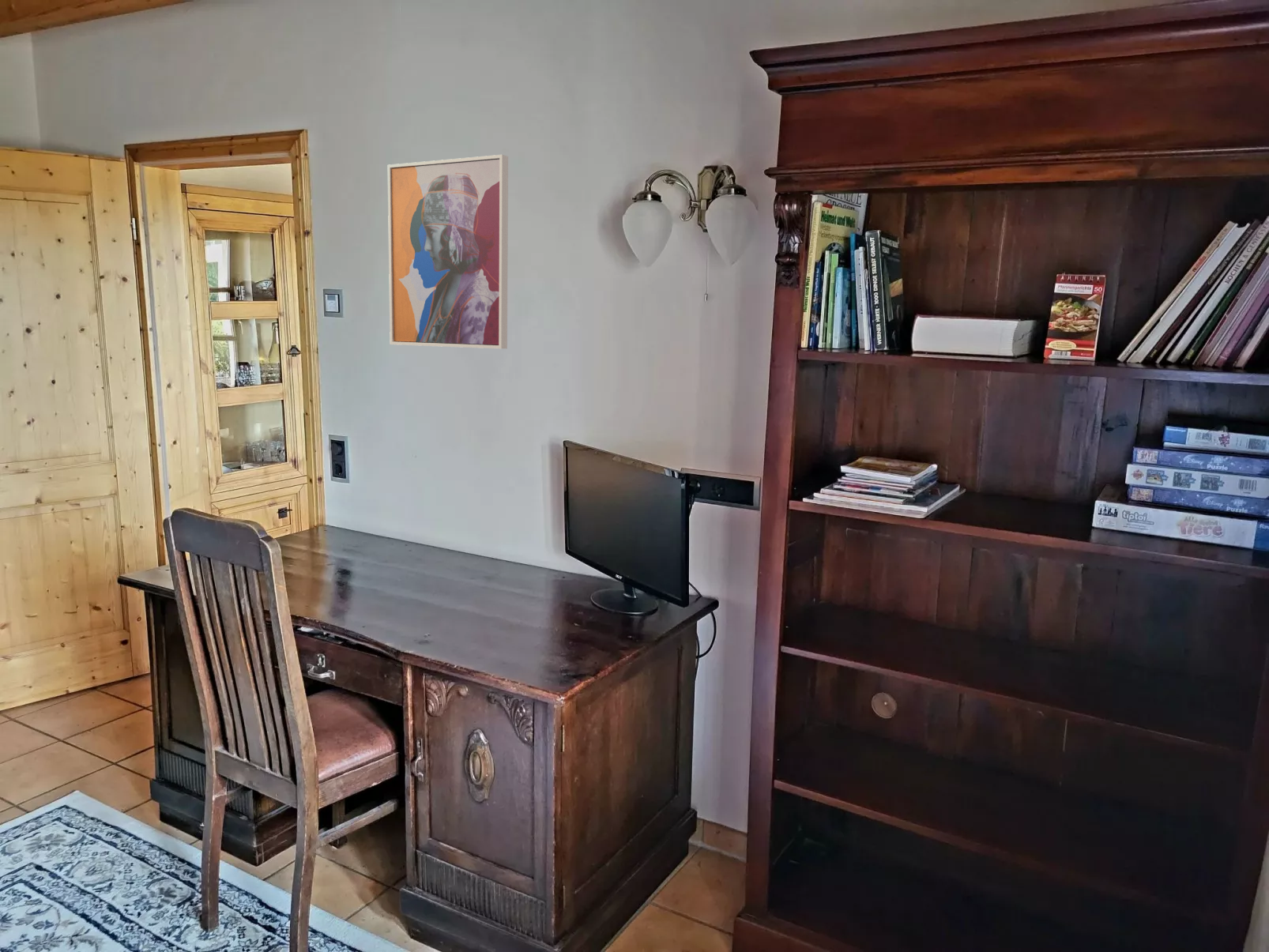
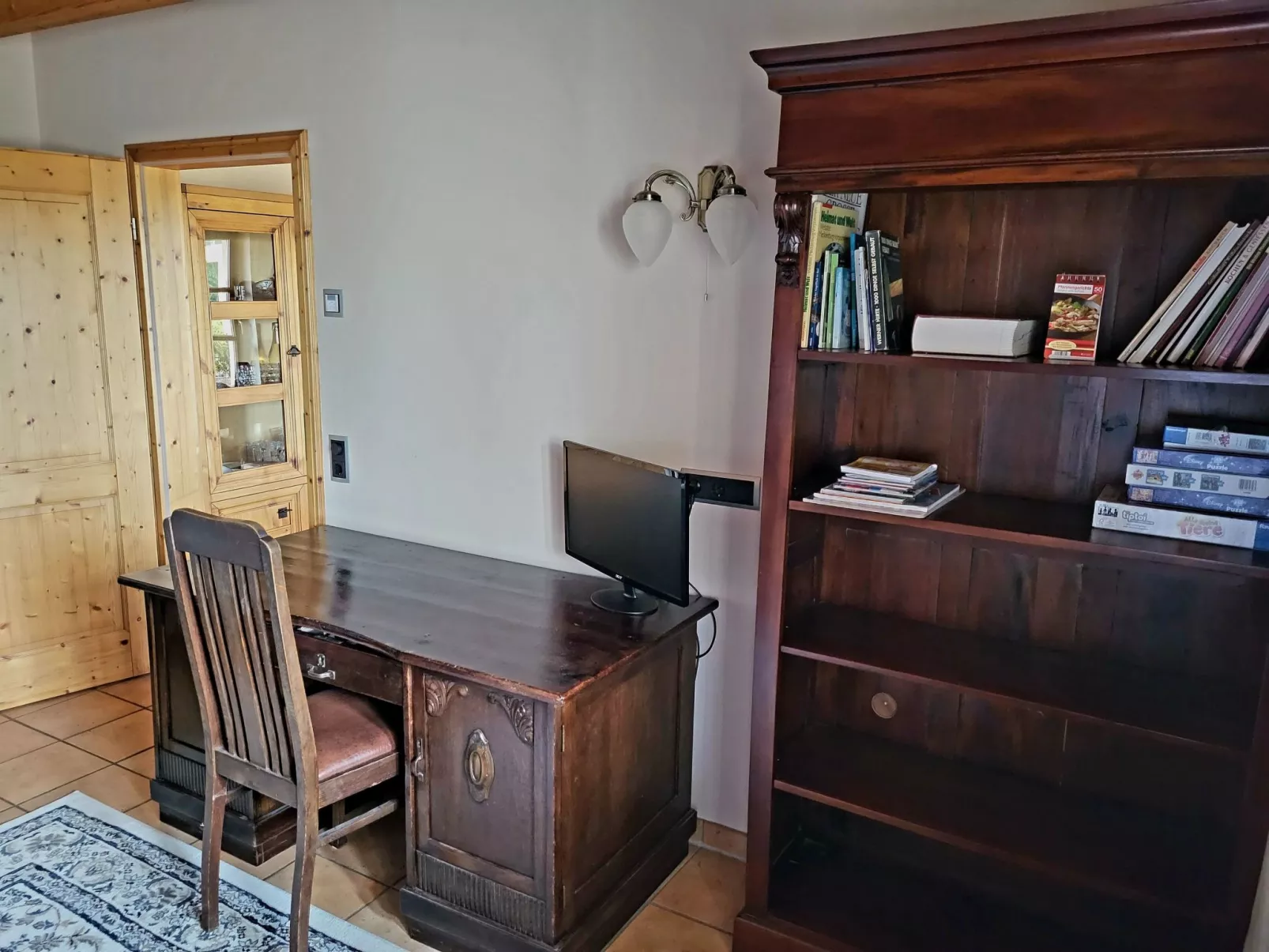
- wall art (446, 254)
